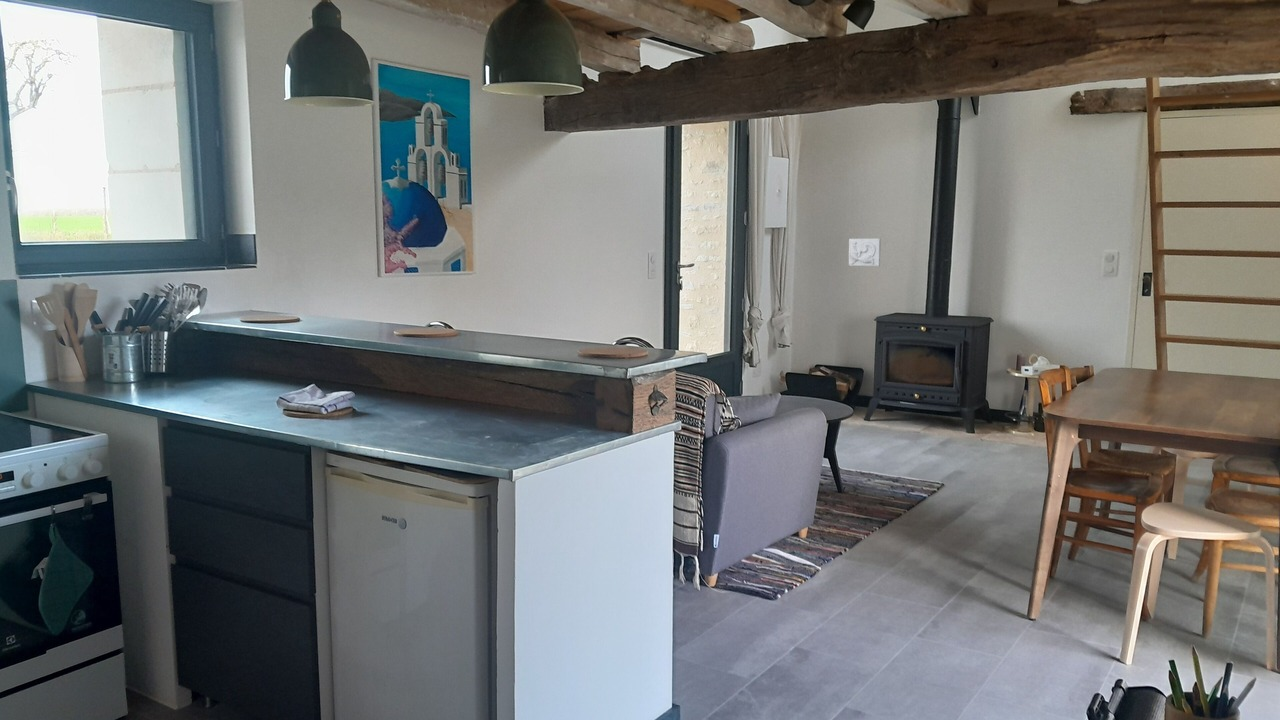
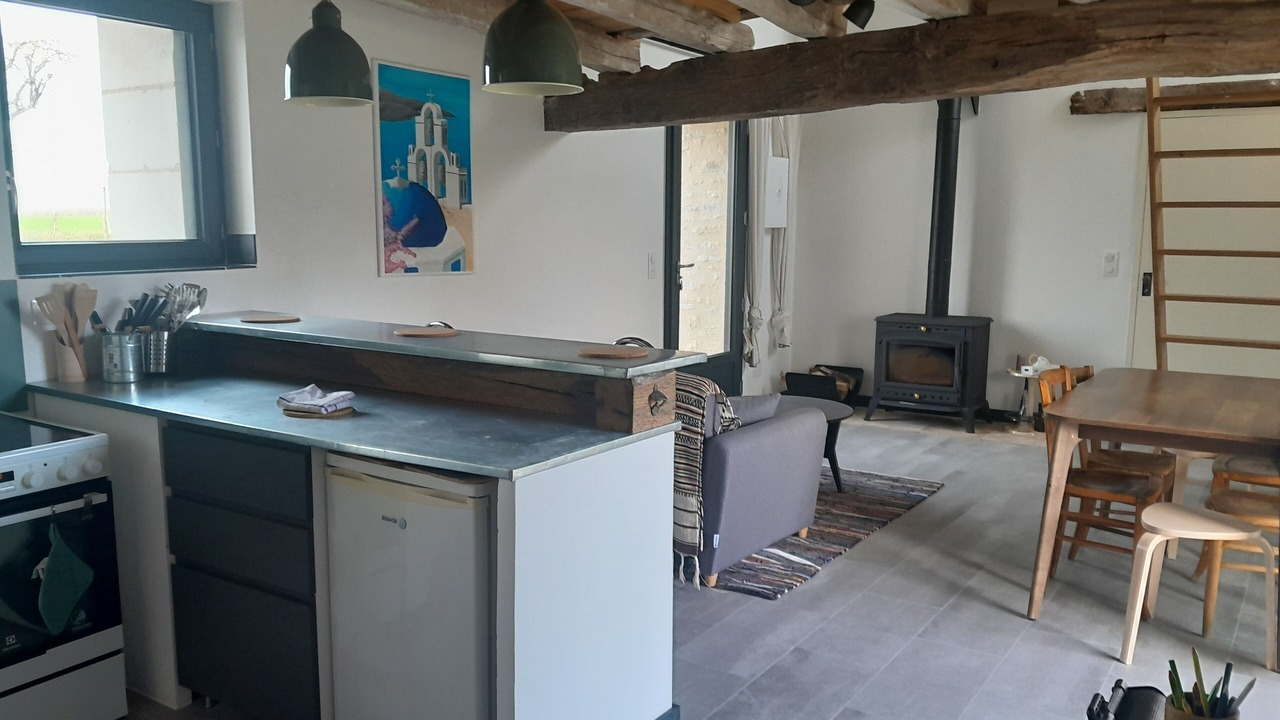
- wall ornament (863, 252)
